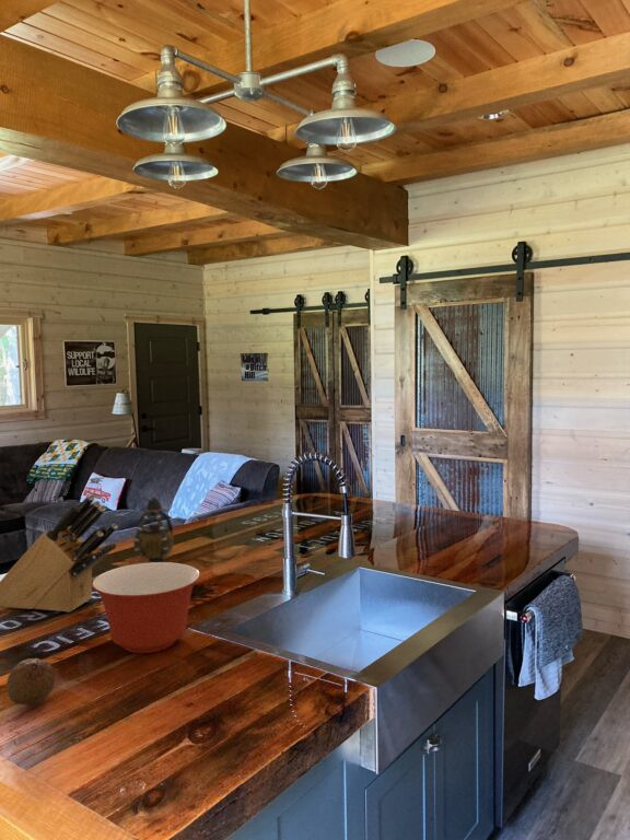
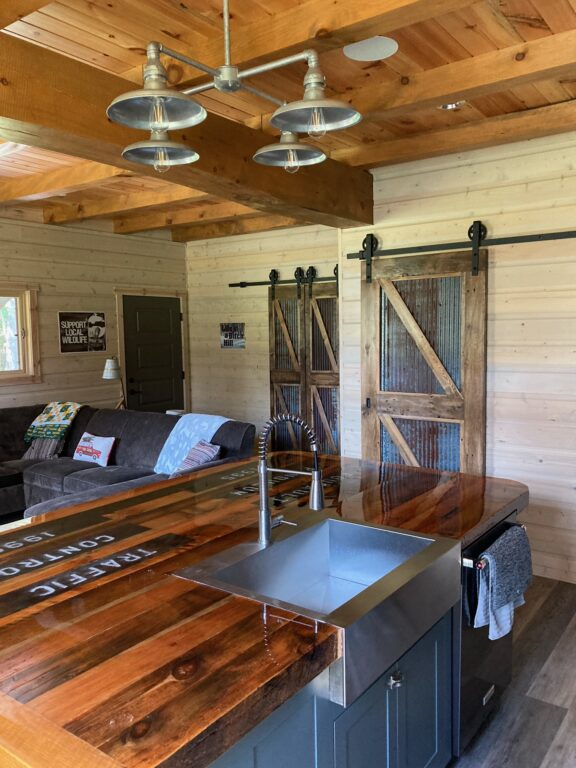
- teapot (156, 528)
- mixing bowl (148, 609)
- fruit (31, 680)
- knife block (52, 550)
